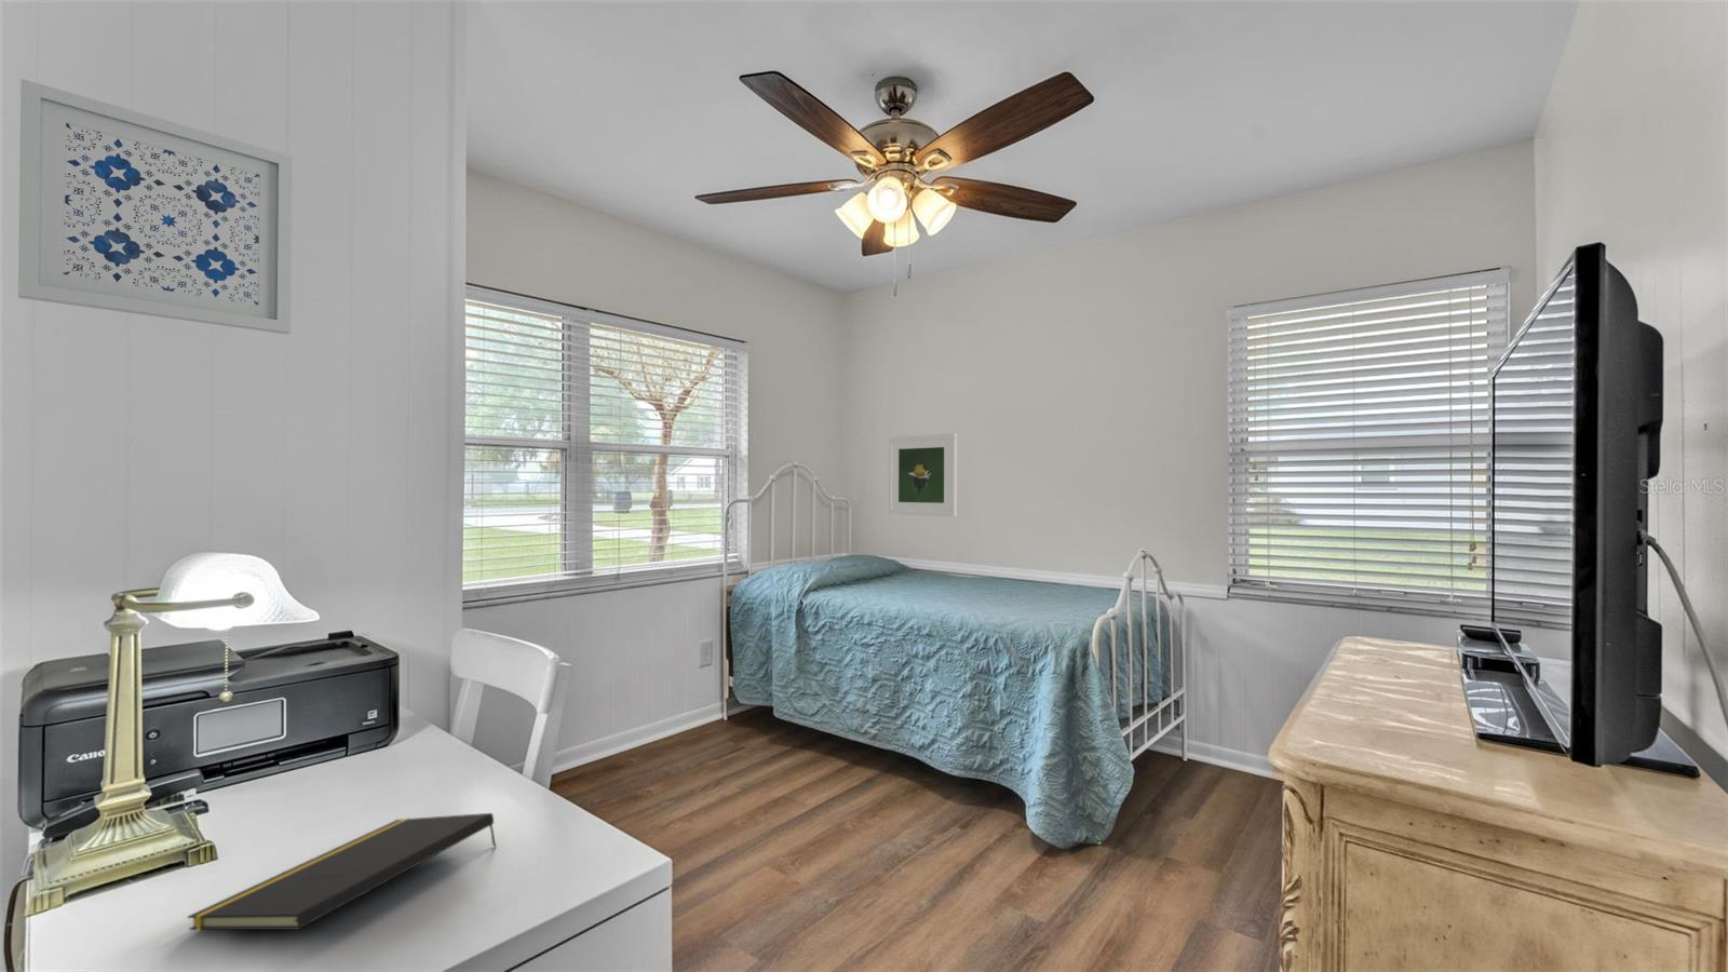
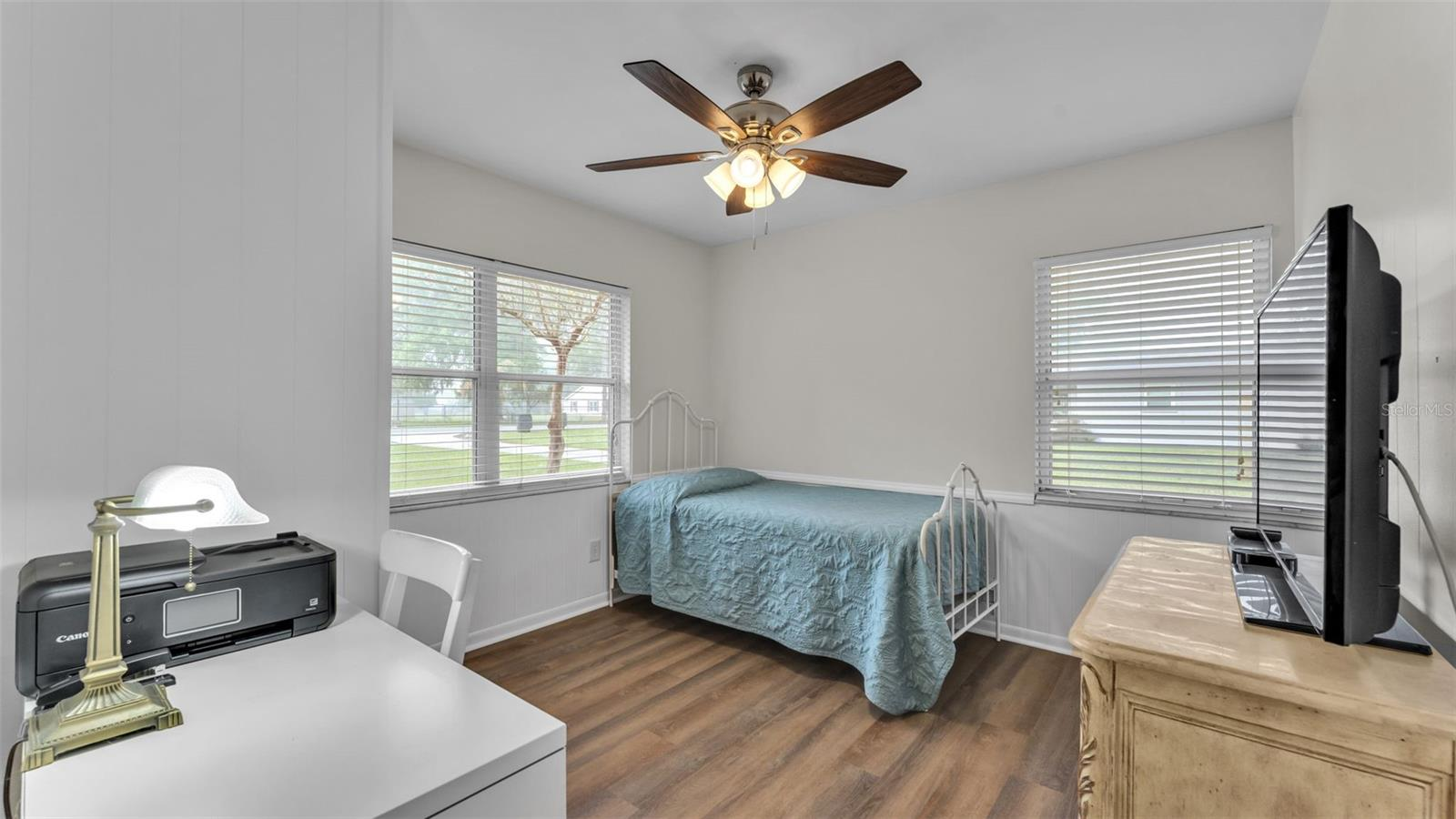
- wall art (169, 221)
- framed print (921, 475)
- notepad (355, 865)
